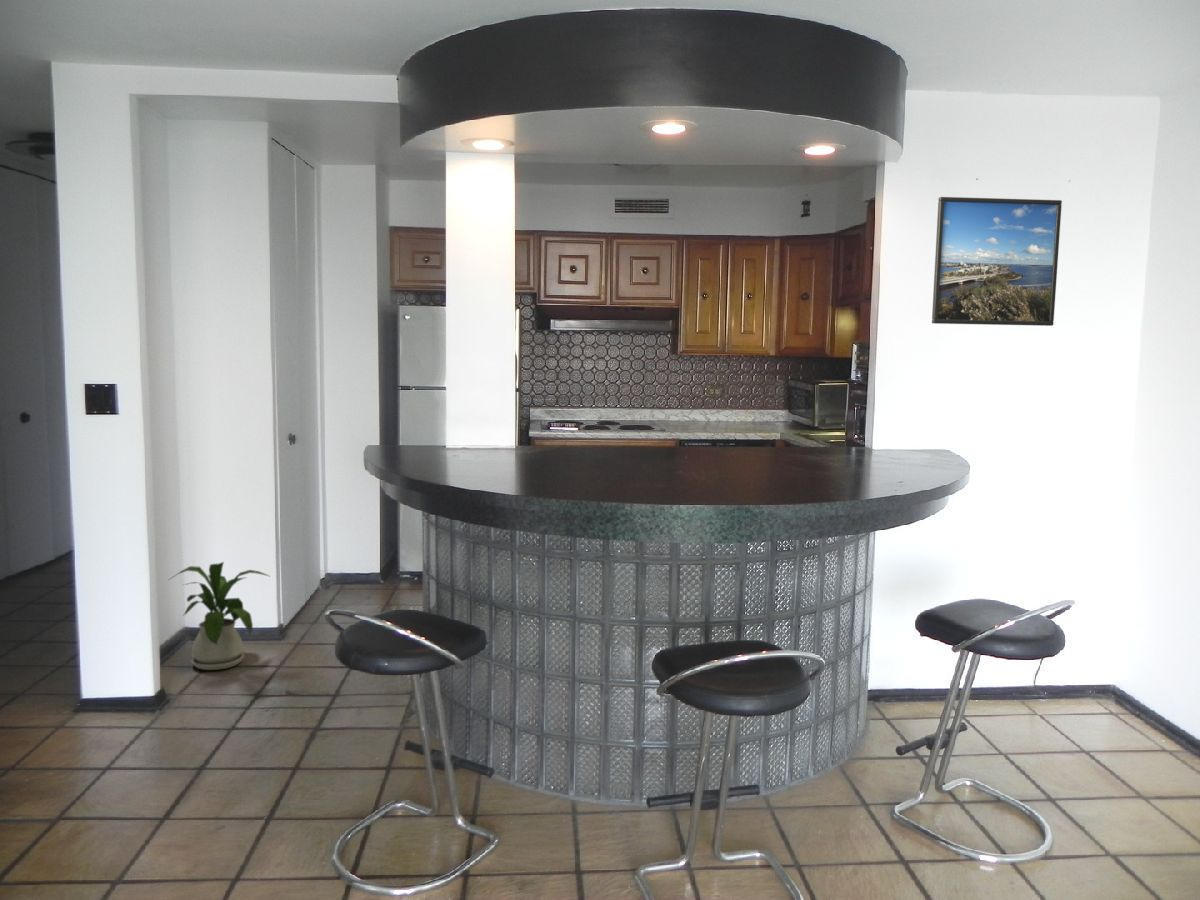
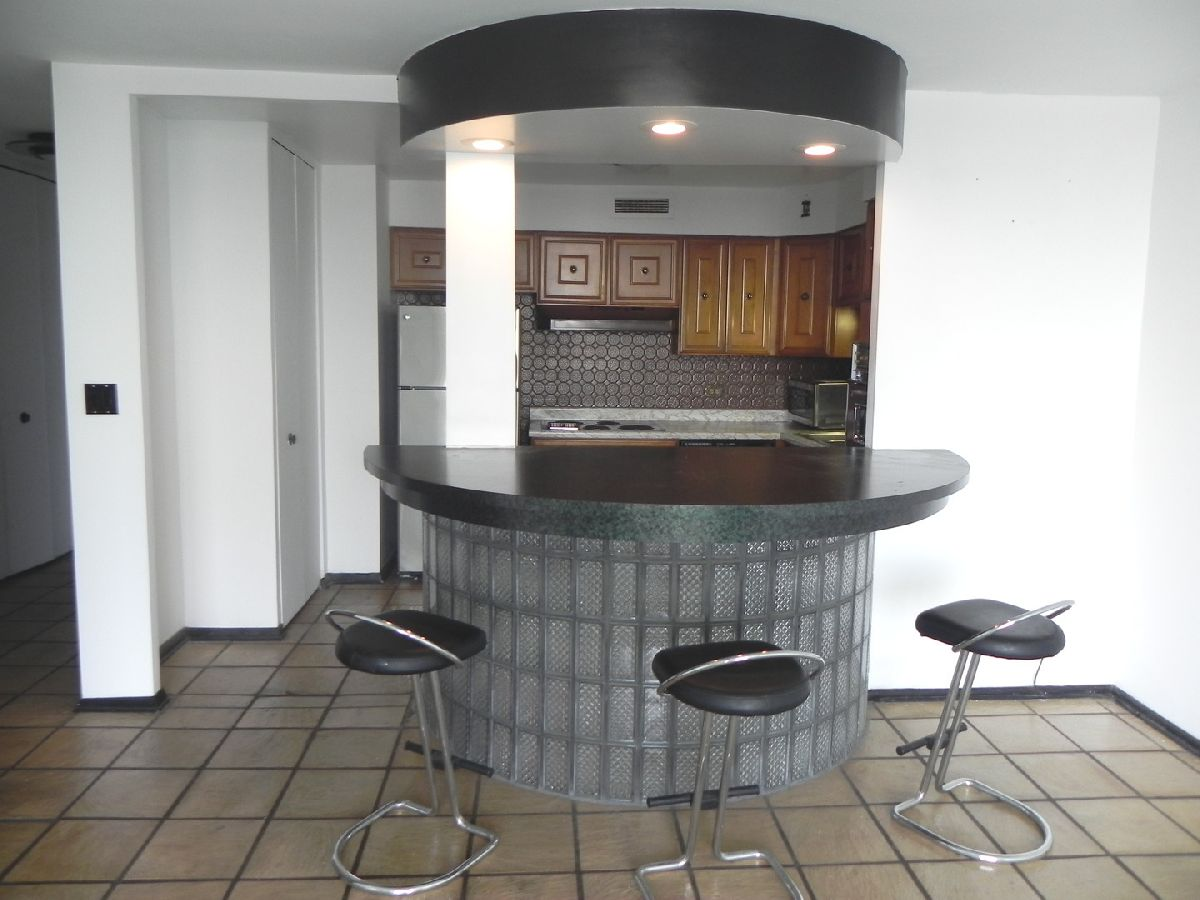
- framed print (996, 262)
- house plant (223, 606)
